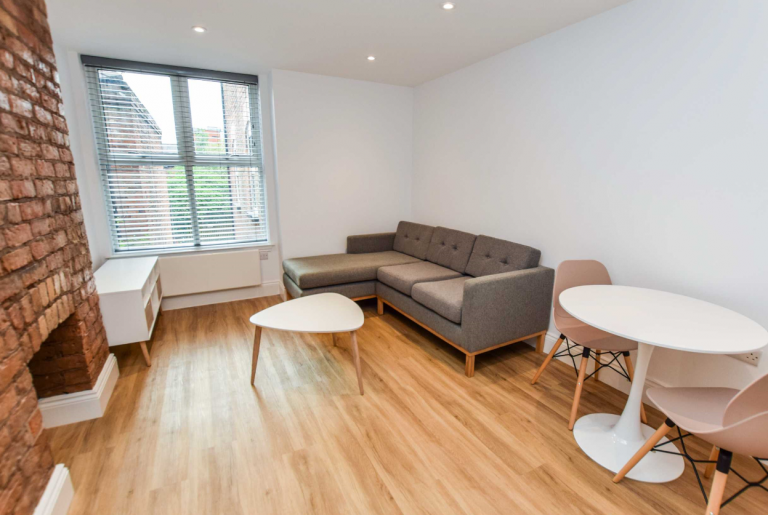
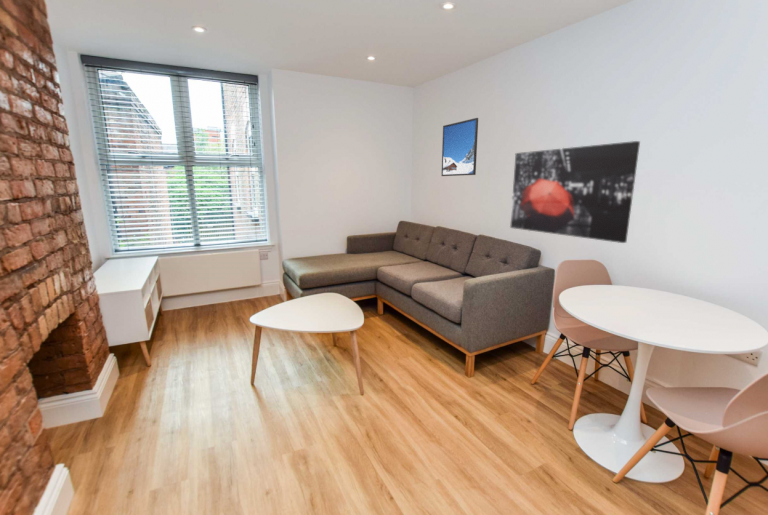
+ wall art (563, 192)
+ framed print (458, 149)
